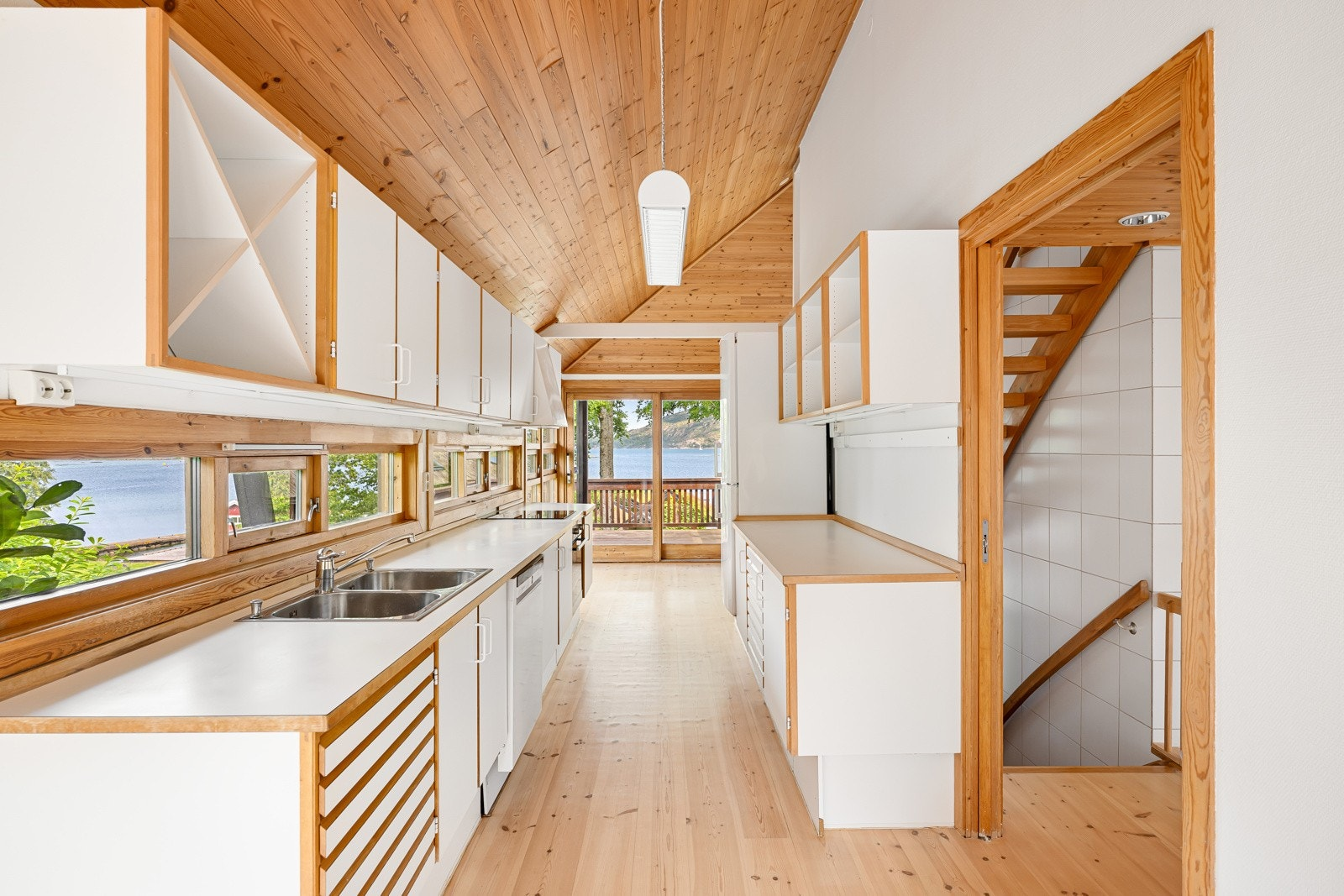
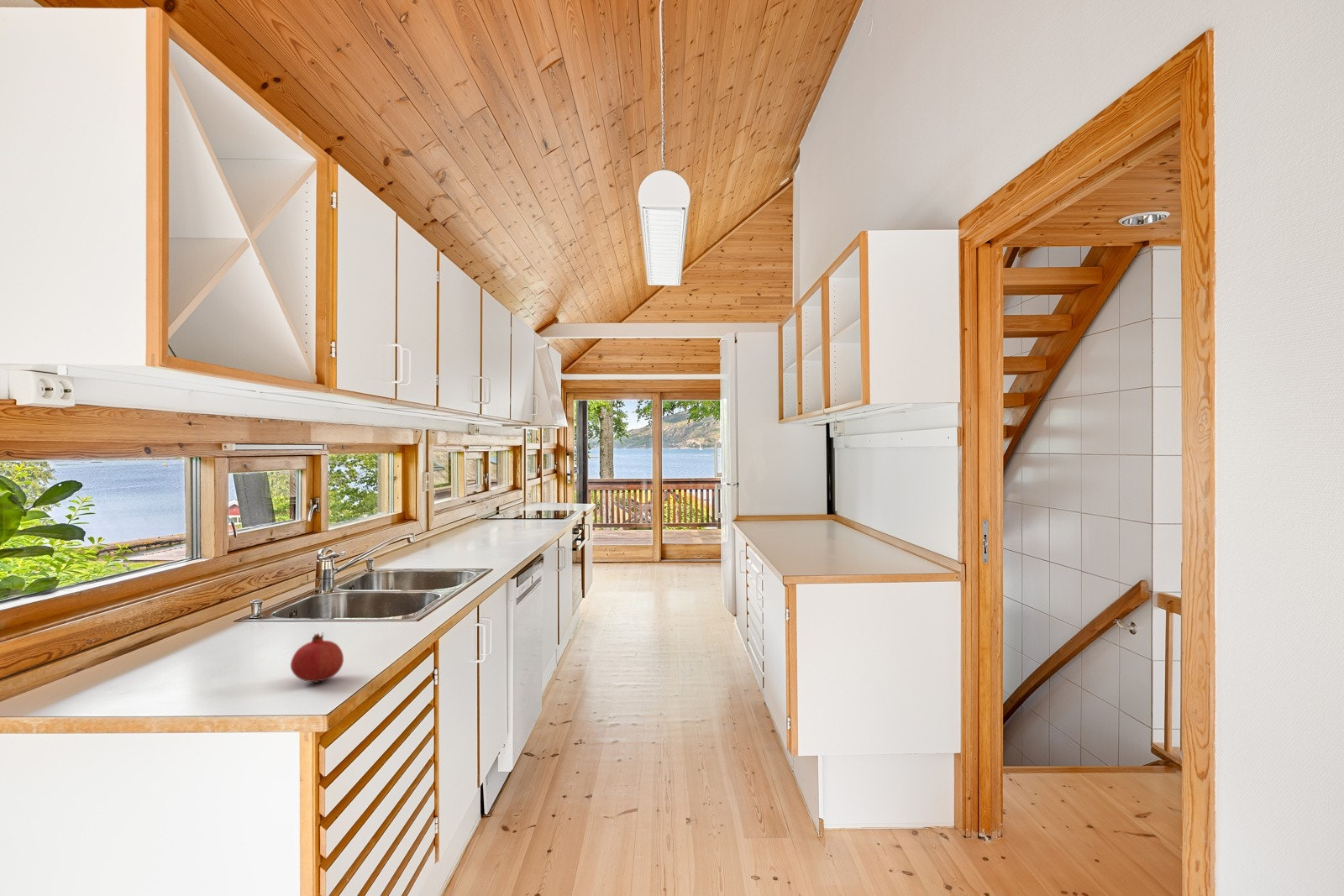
+ fruit (318, 657)
